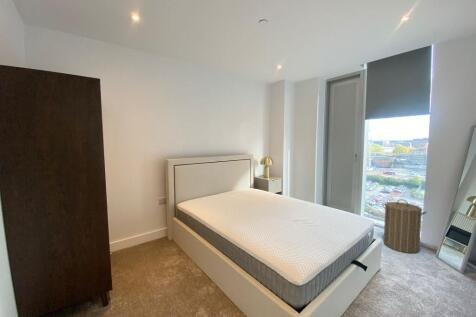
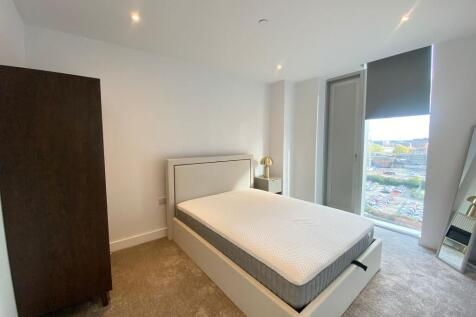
- laundry hamper (402, 222)
